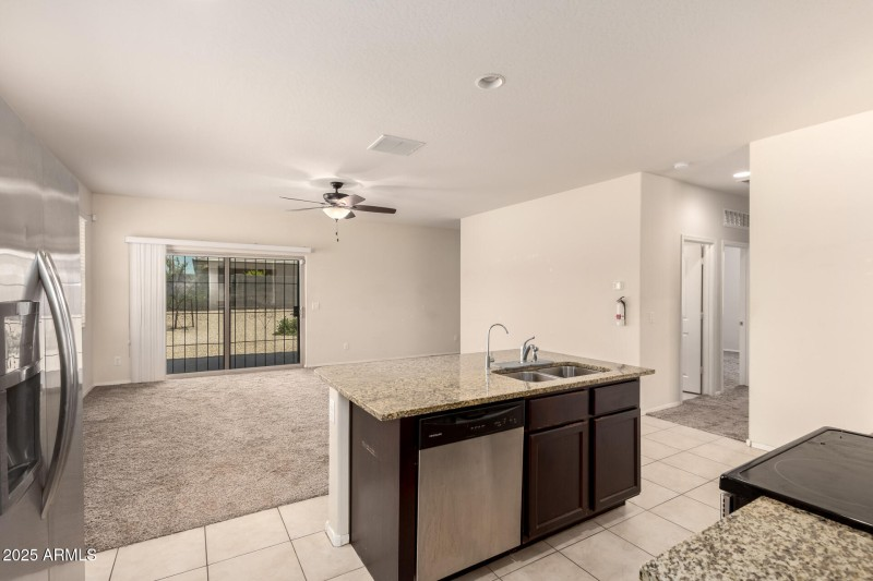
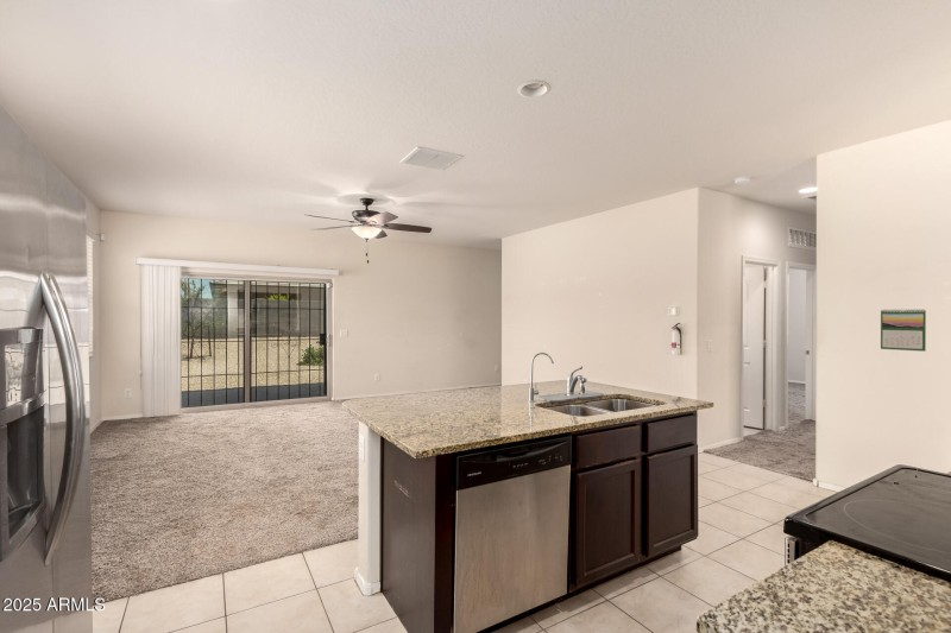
+ calendar (902, 329)
